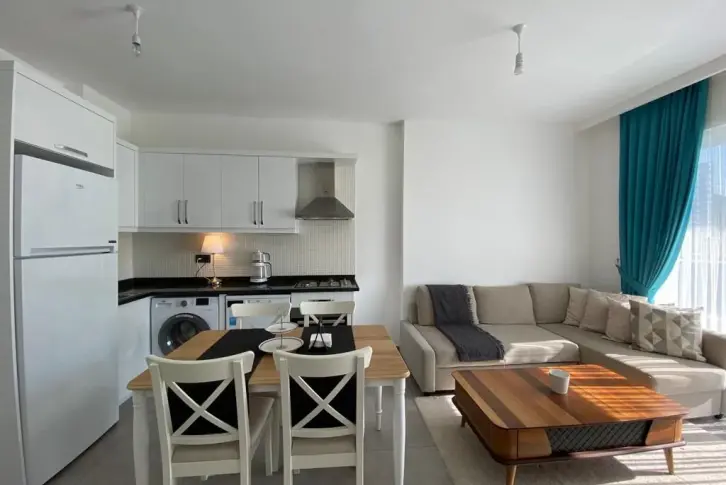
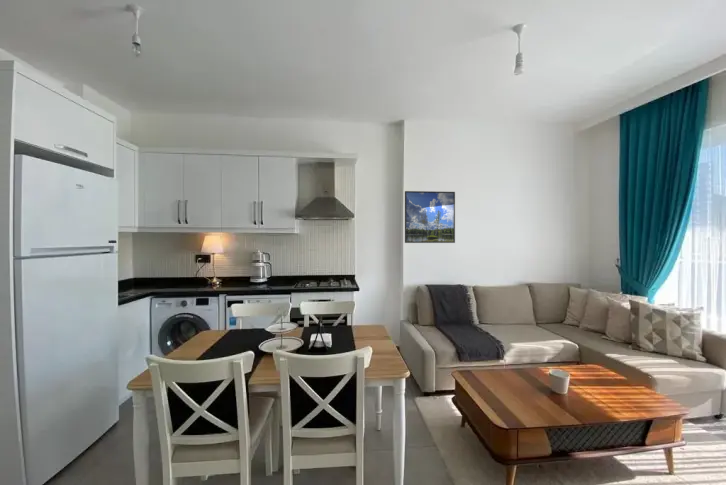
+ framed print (430, 217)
